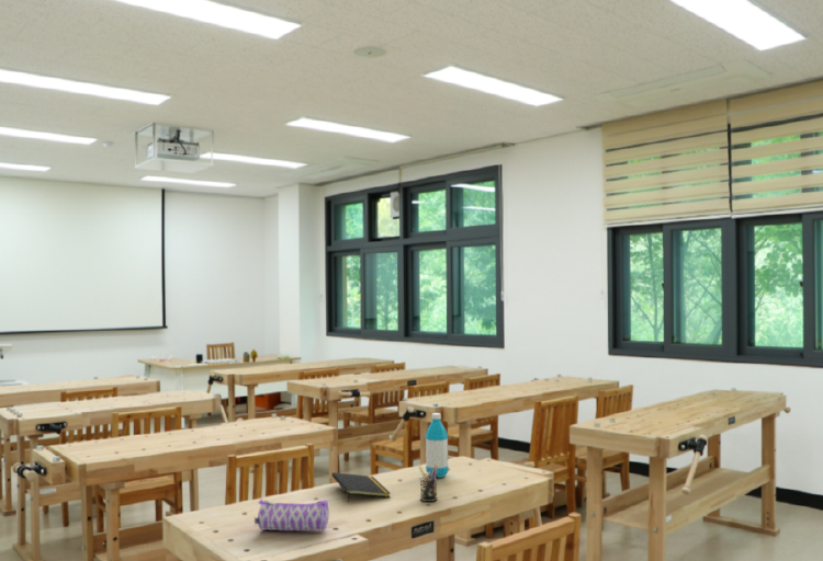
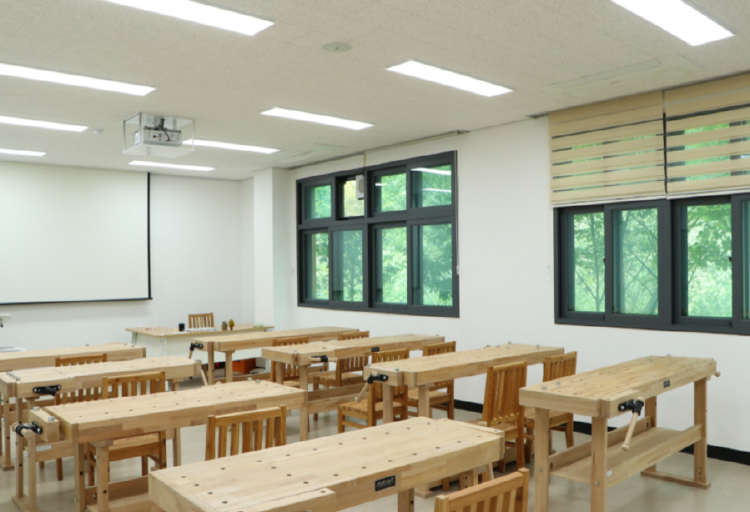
- water bottle (437, 444)
- pen holder (430, 481)
- notepad (360, 484)
- pencil case (293, 514)
